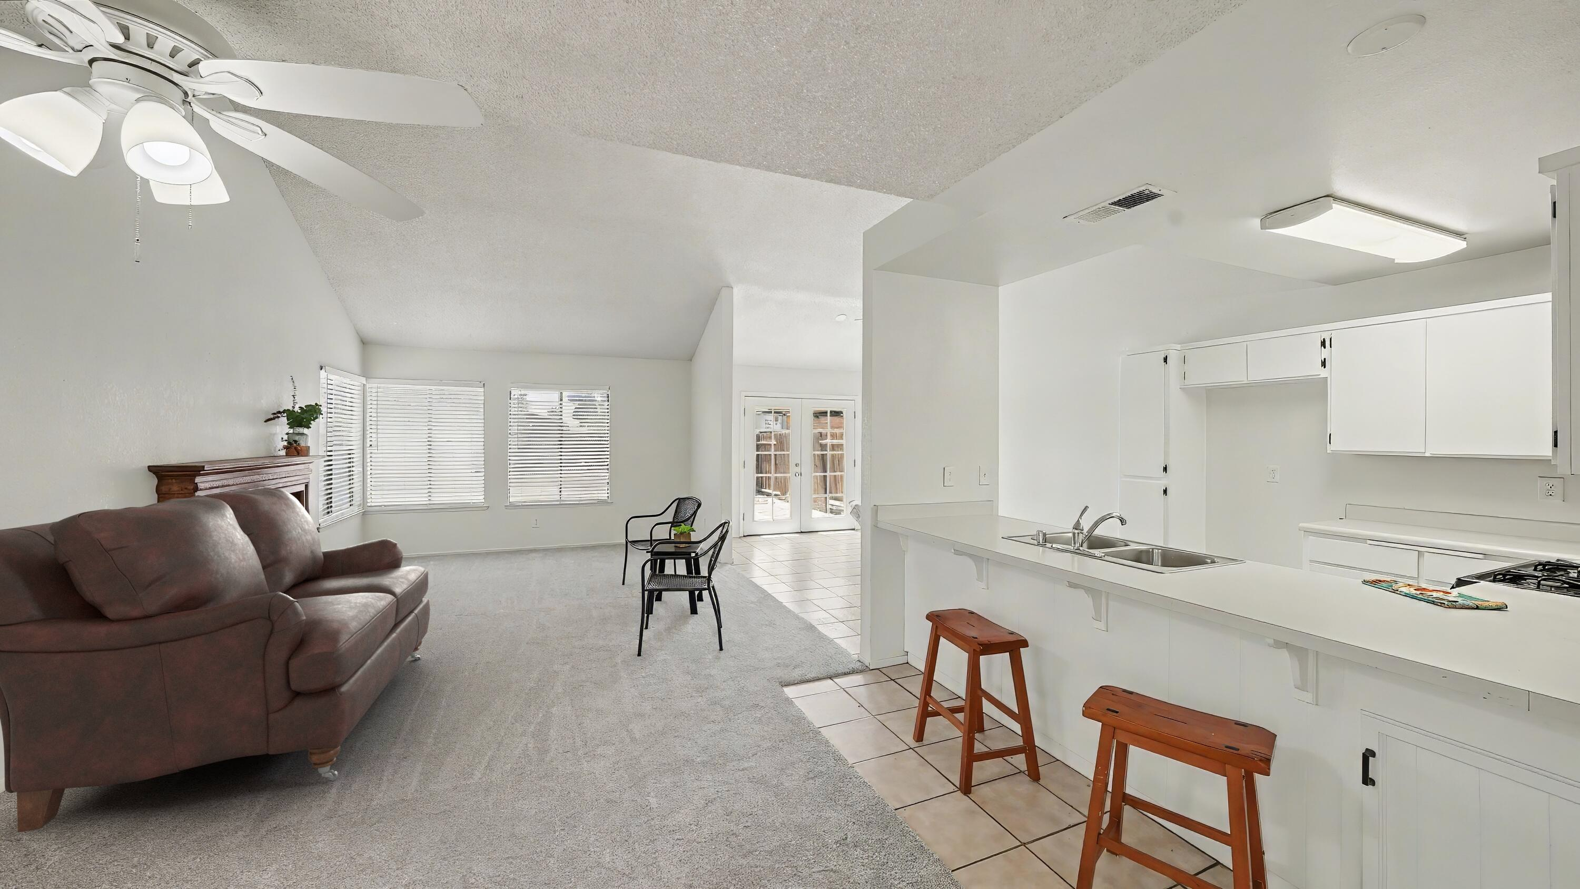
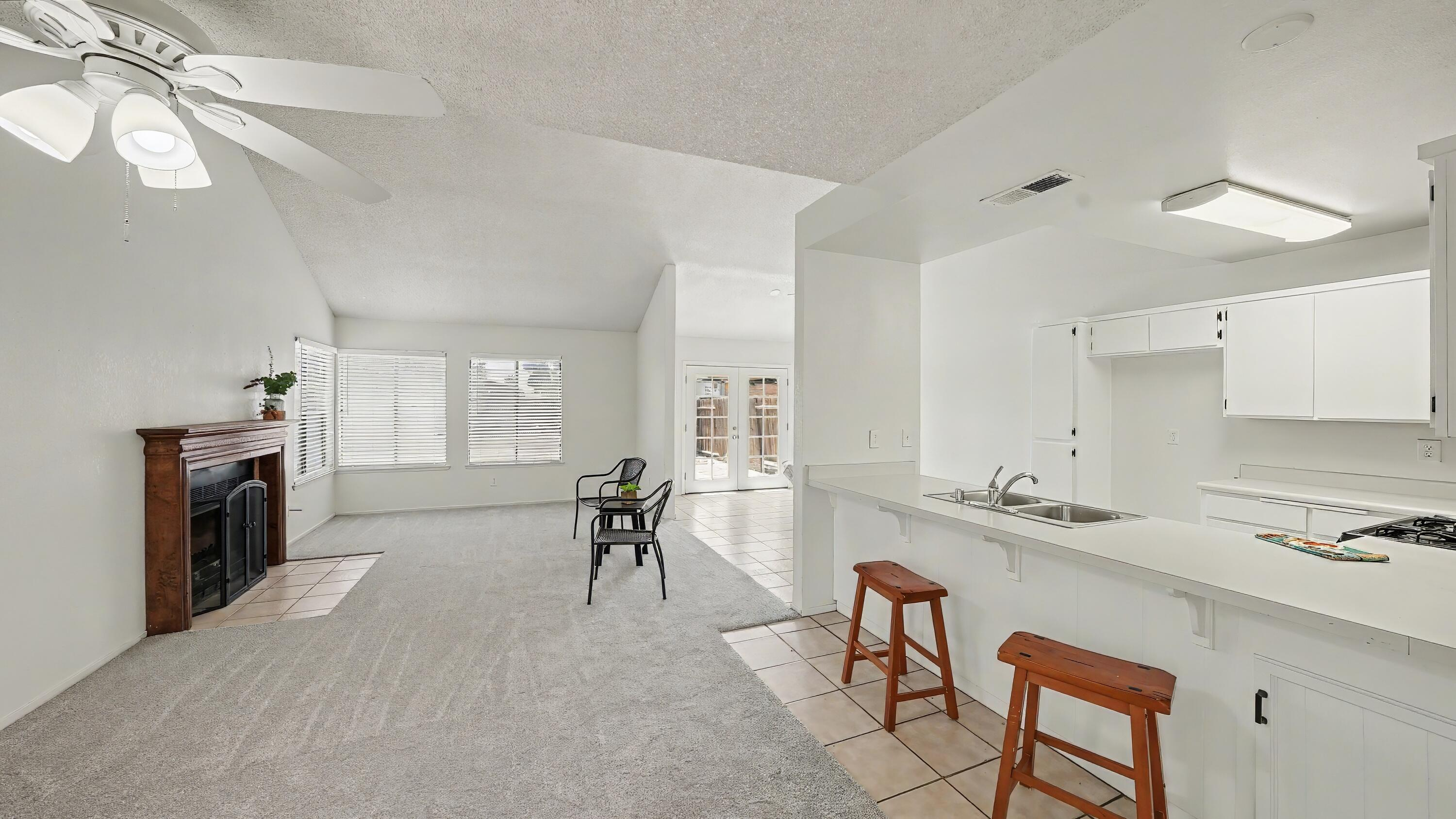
- sofa (259, 608)
